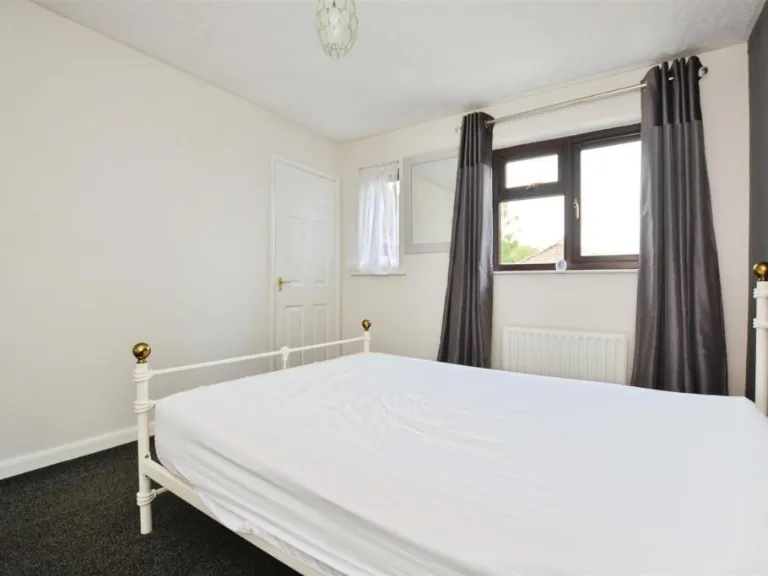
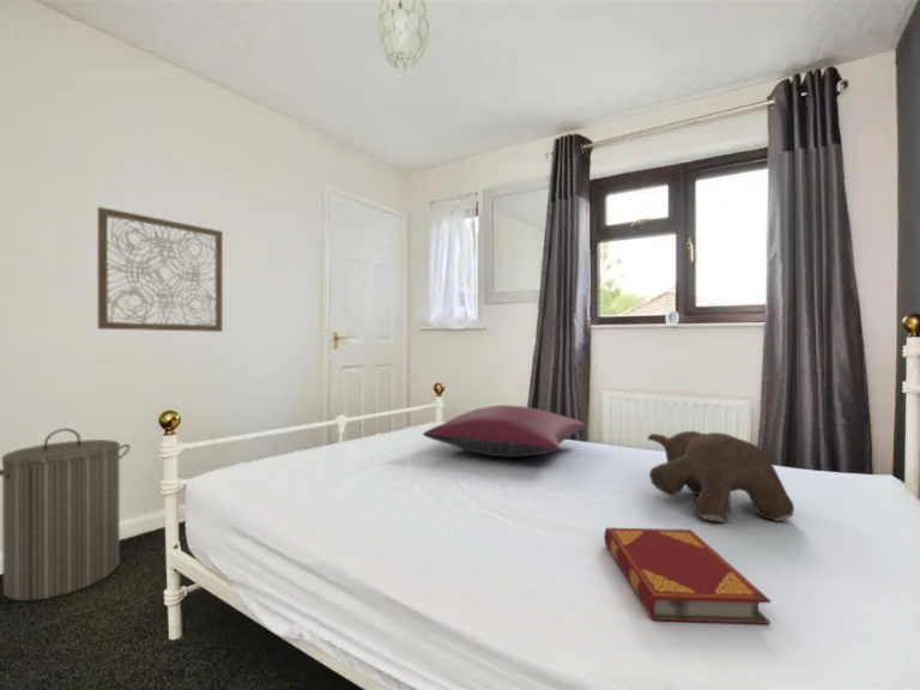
+ teddy bear (708, 465)
+ wall art (162, 277)
+ hardback book (673, 568)
+ laundry hamper (65, 502)
+ pillow (508, 429)
